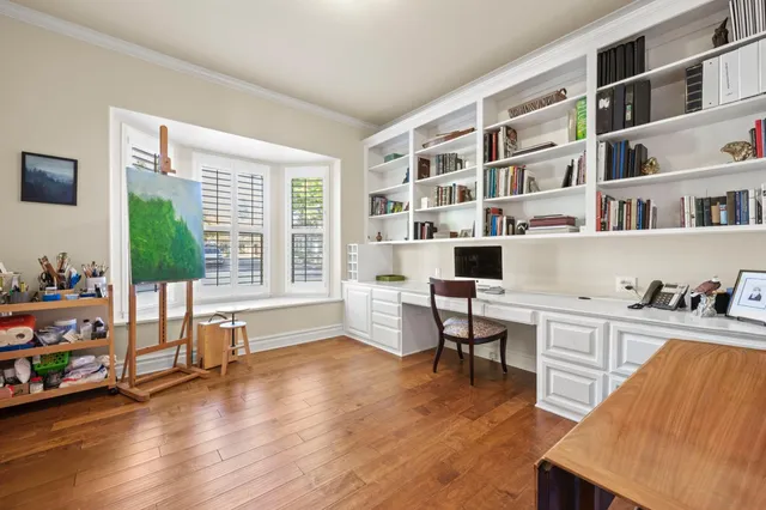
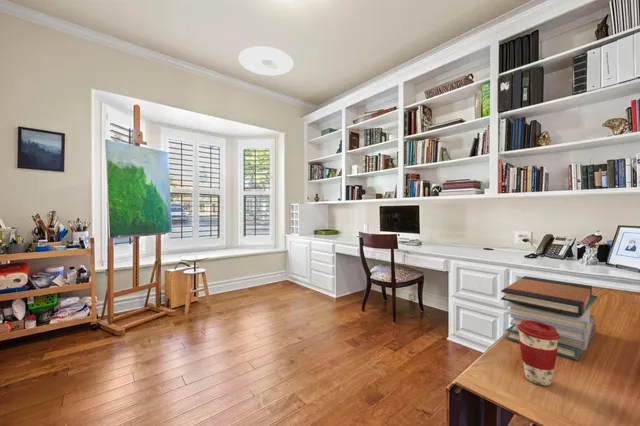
+ ceiling light (266, 59)
+ coffee cup (537, 352)
+ book stack (549, 311)
